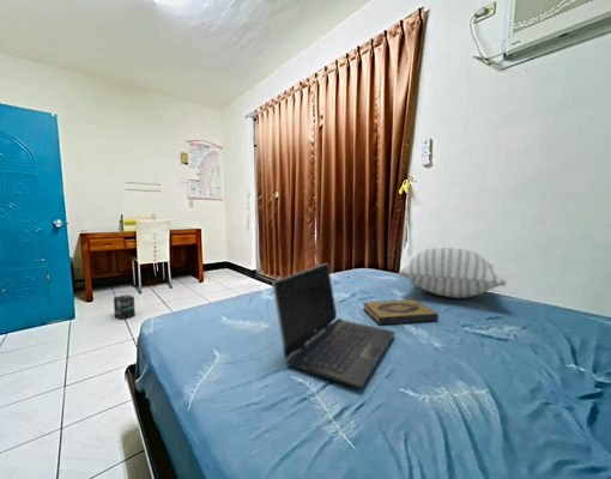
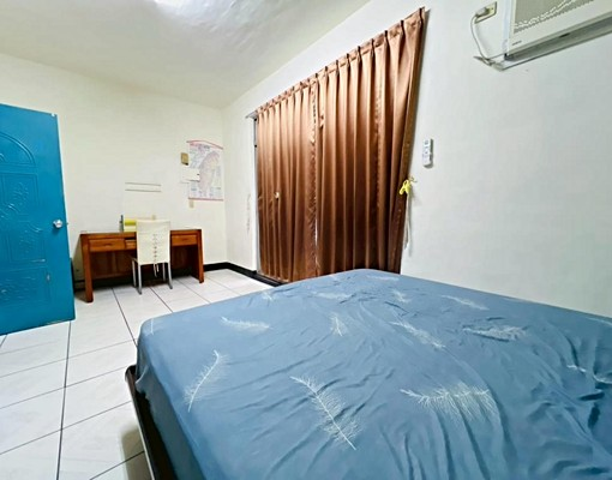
- box (123, 307)
- hardback book (398, 310)
- pillow (448, 269)
- laptop computer (335, 311)
